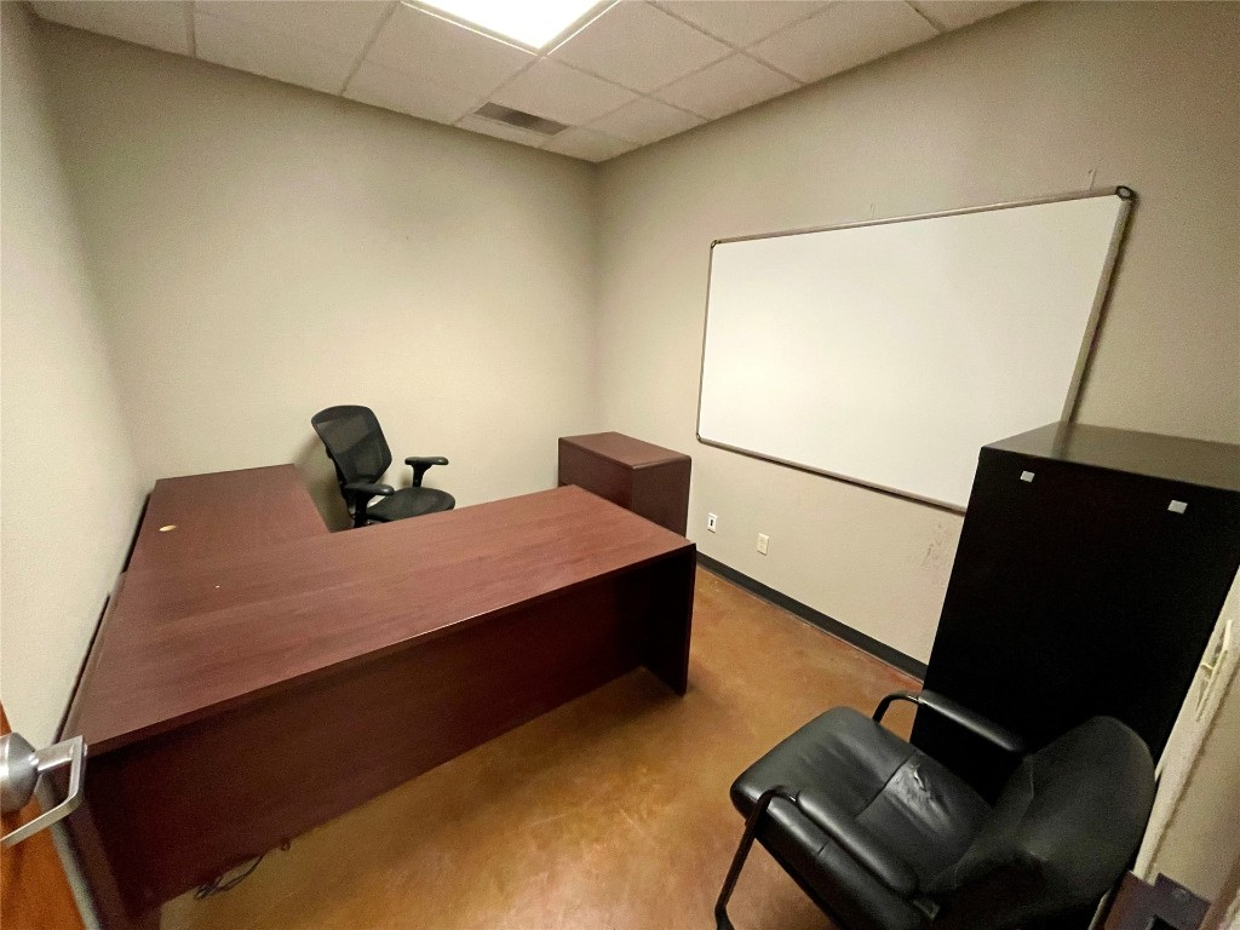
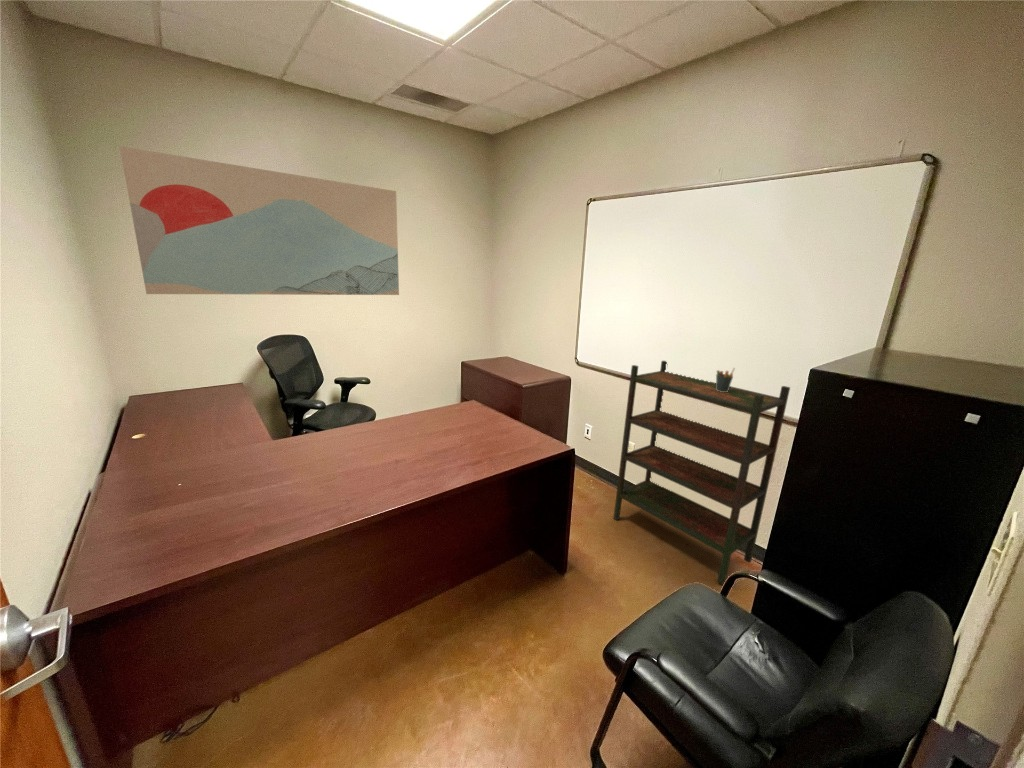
+ pen holder (724, 378)
+ wall art (287, 235)
+ bookshelf (690, 461)
